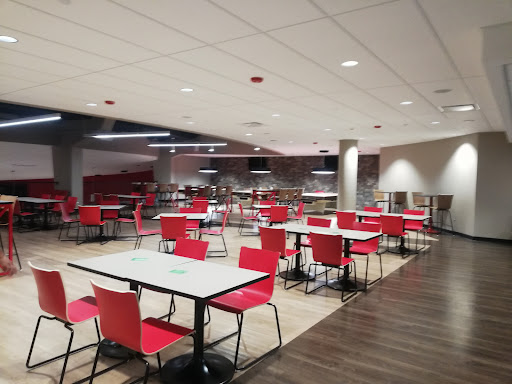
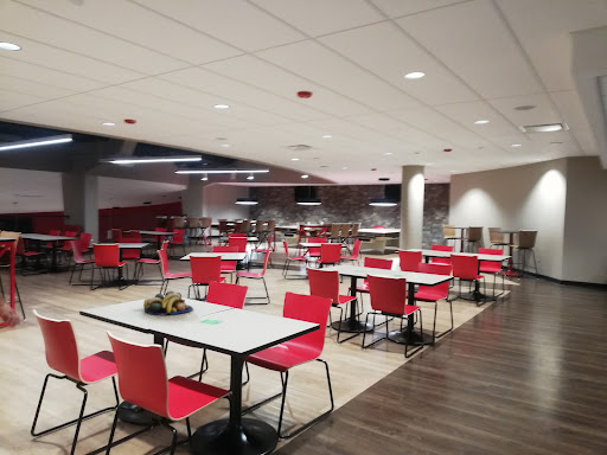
+ fruit bowl (168, 301)
